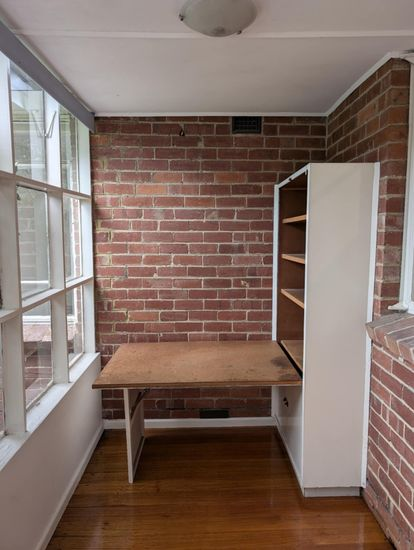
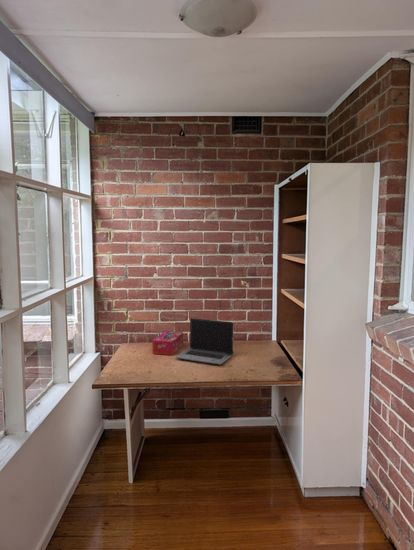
+ laptop computer (204, 340)
+ tissue box (168, 342)
